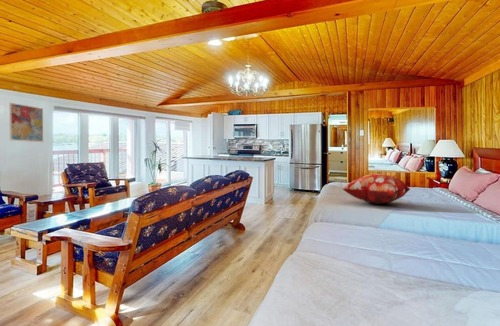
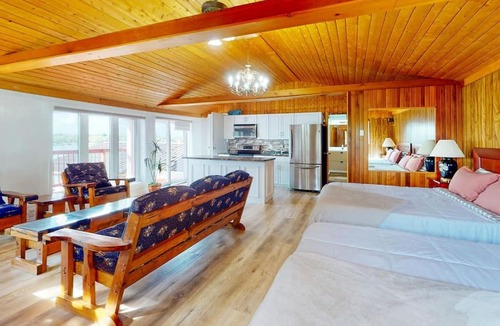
- decorative pillow (375, 188)
- wall art (27, 123)
